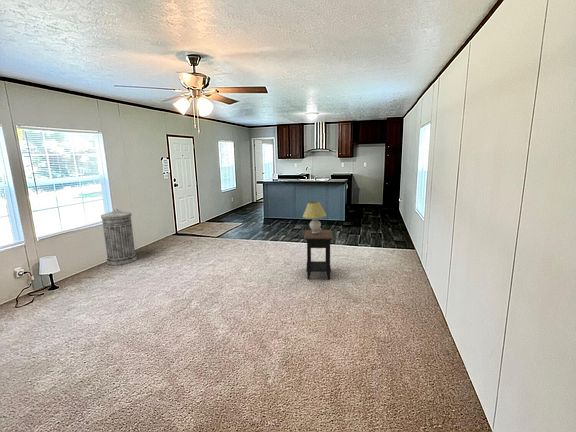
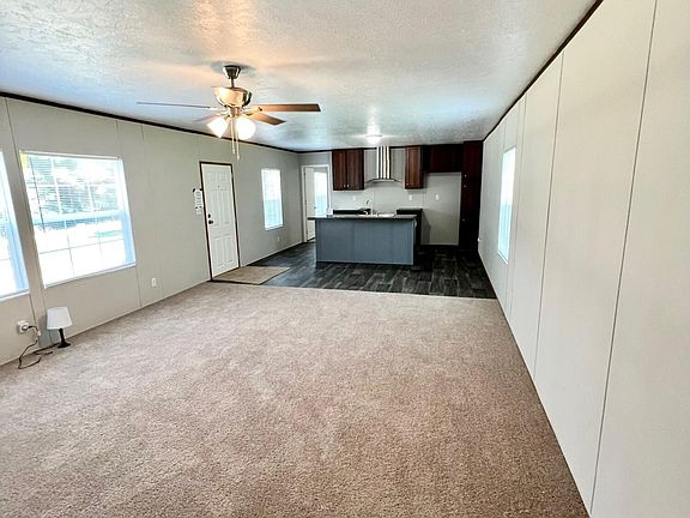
- trash can (119, 235)
- side table (318, 247)
- table lamp (315, 218)
